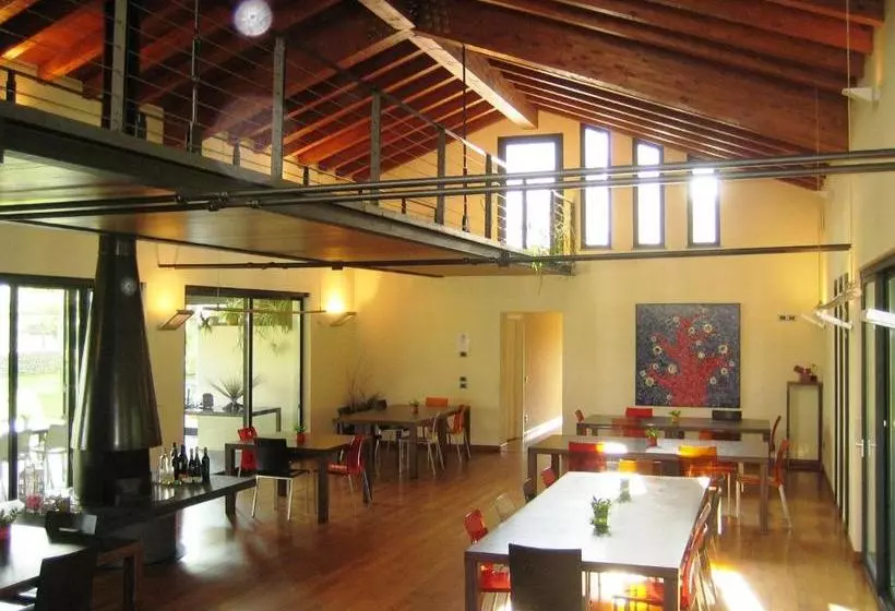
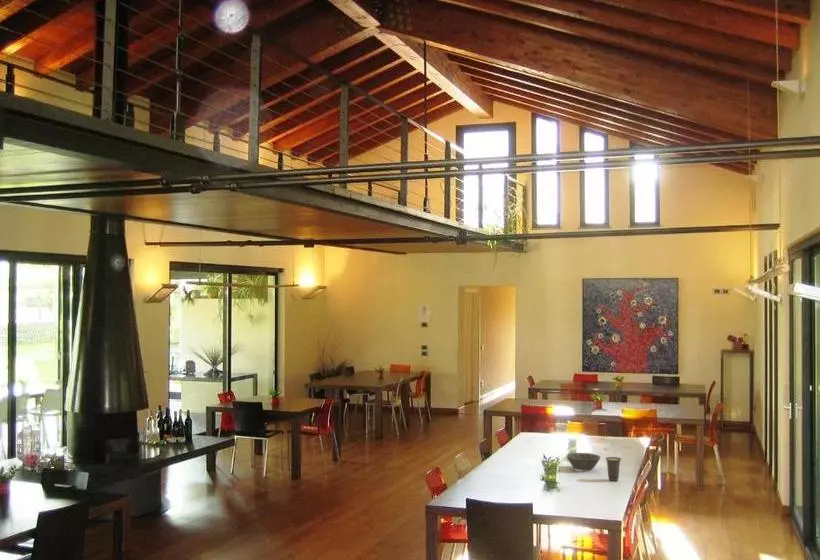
+ cup (613, 469)
+ bowl (583, 462)
